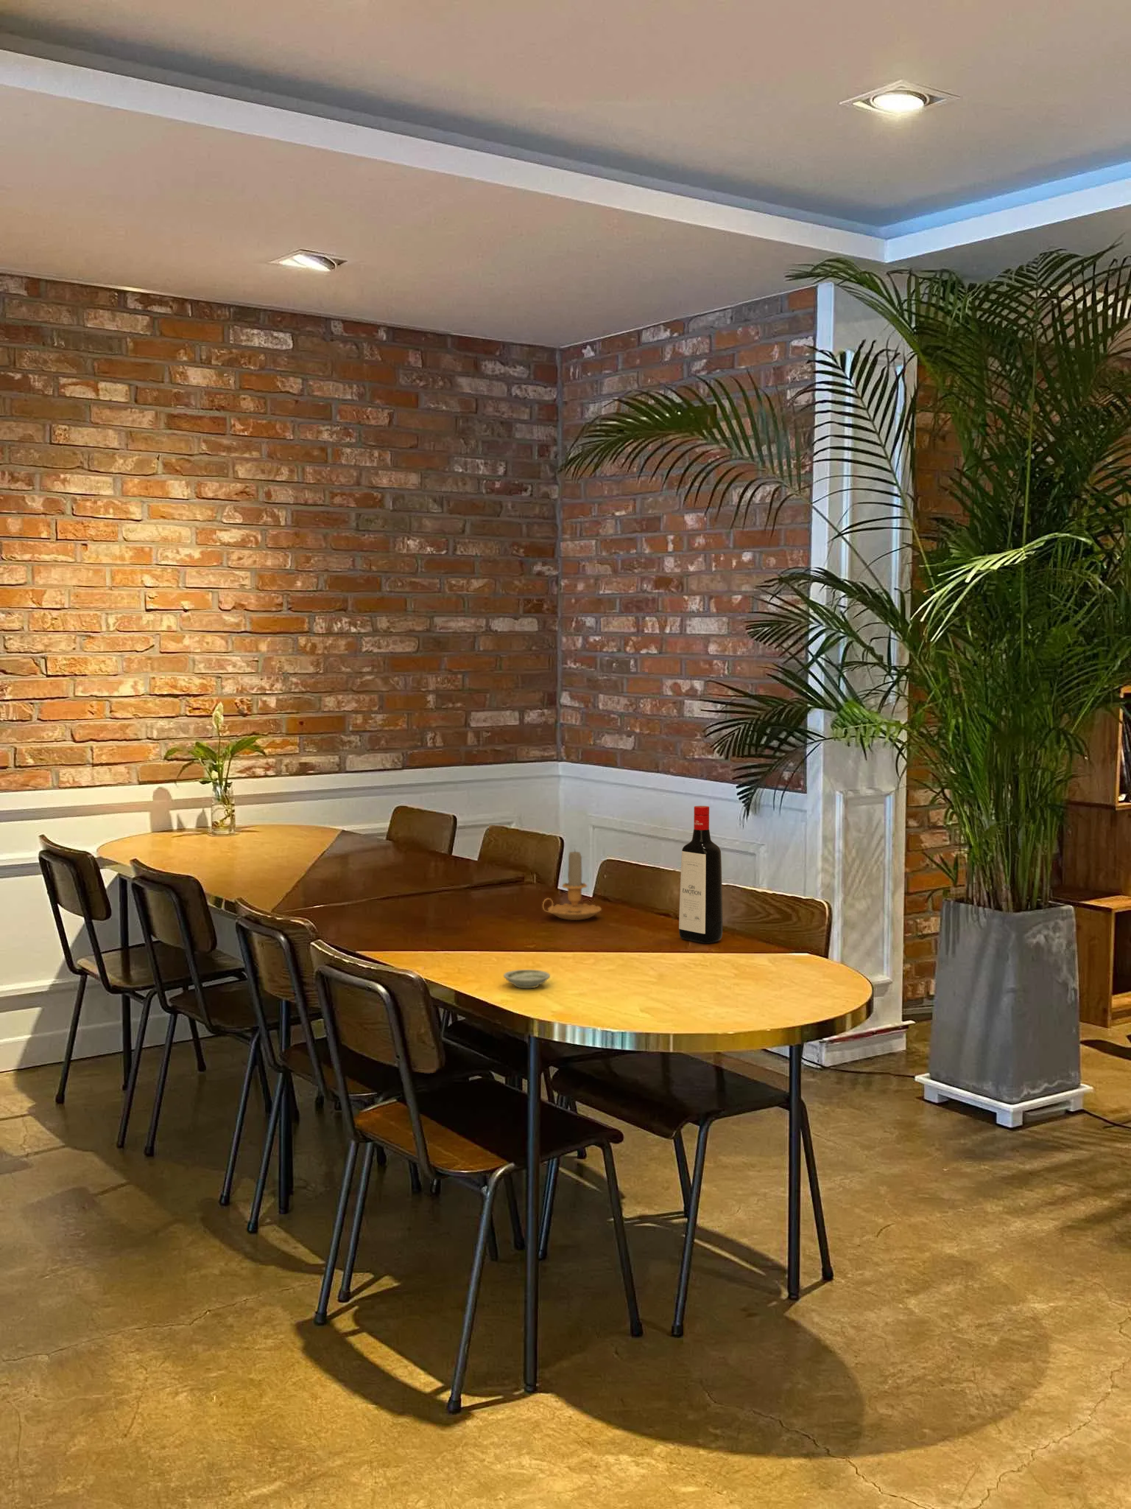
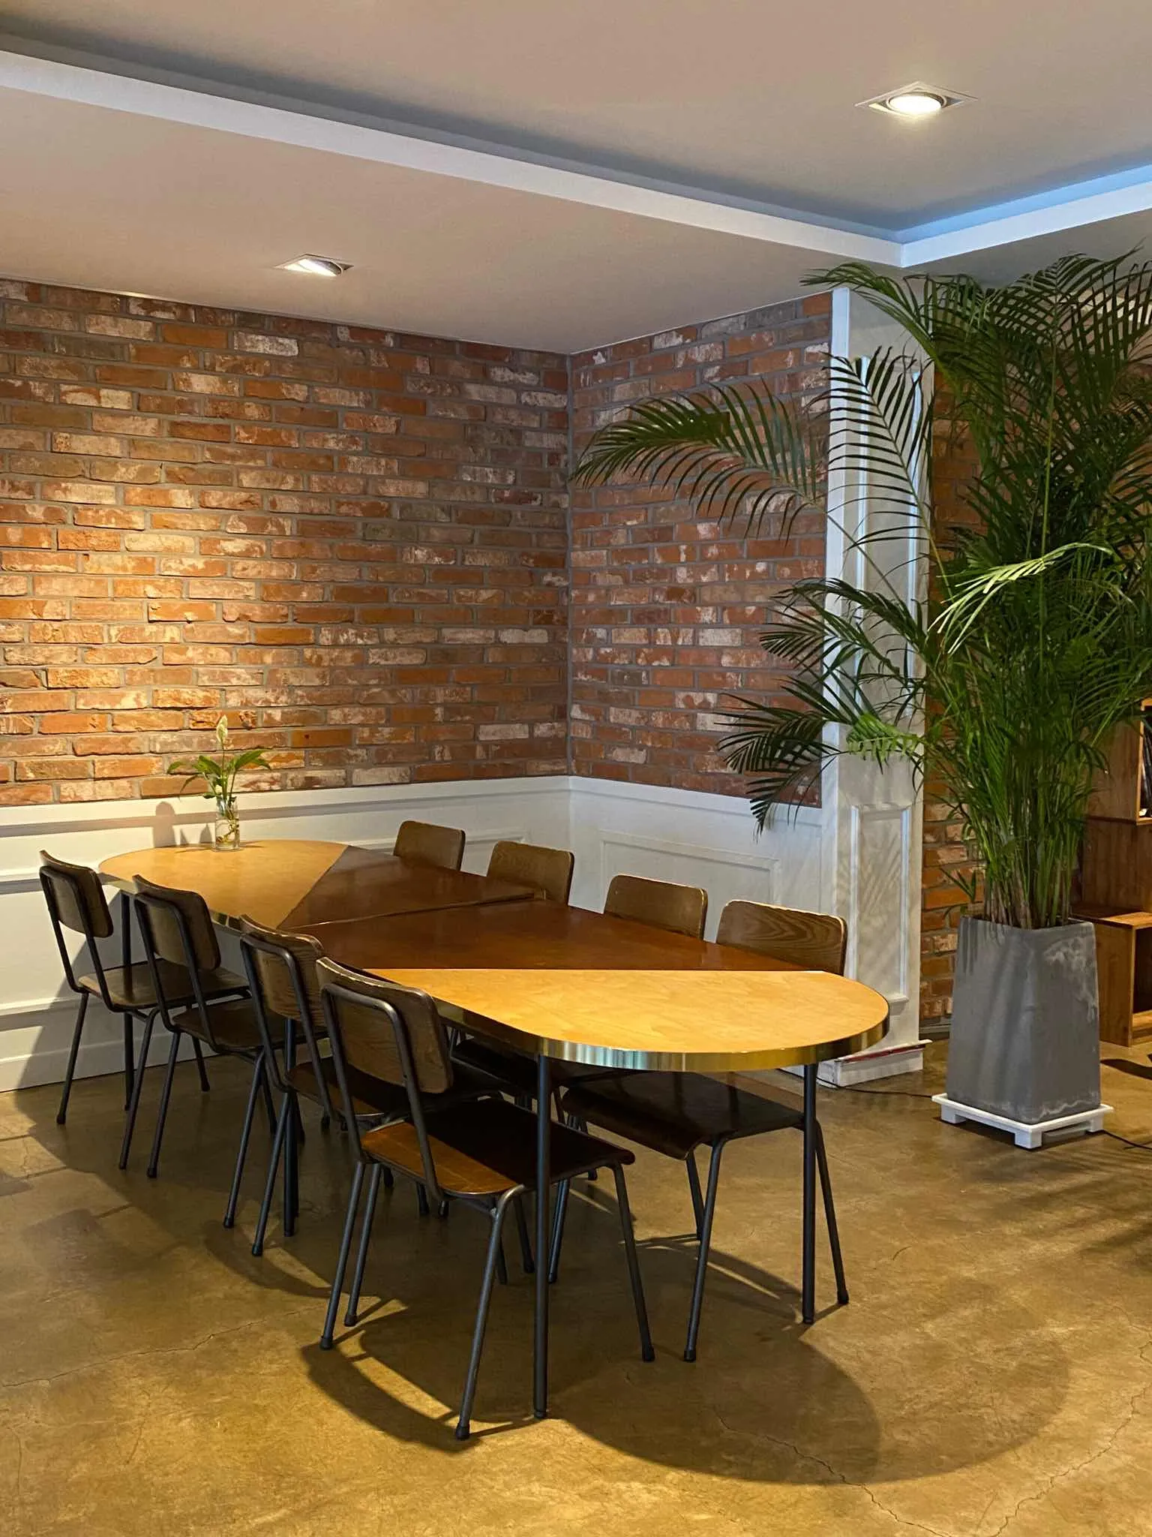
- liquor bottle (701, 873)
- saucer (526, 979)
- candle (569, 884)
